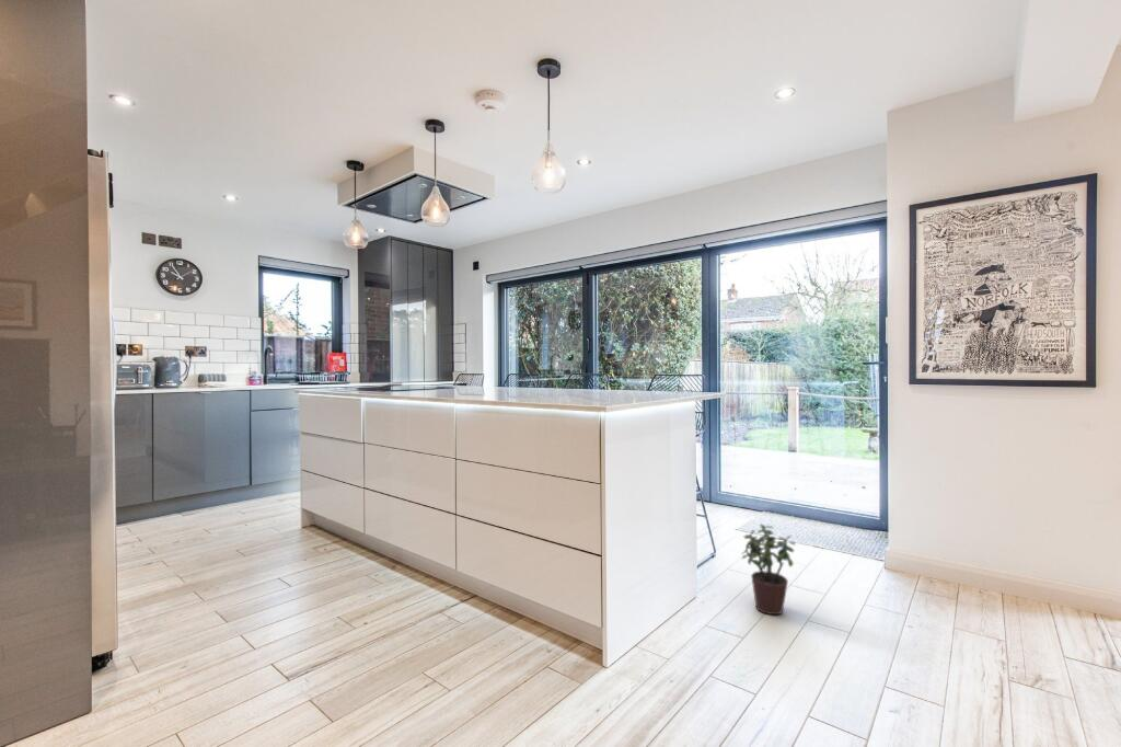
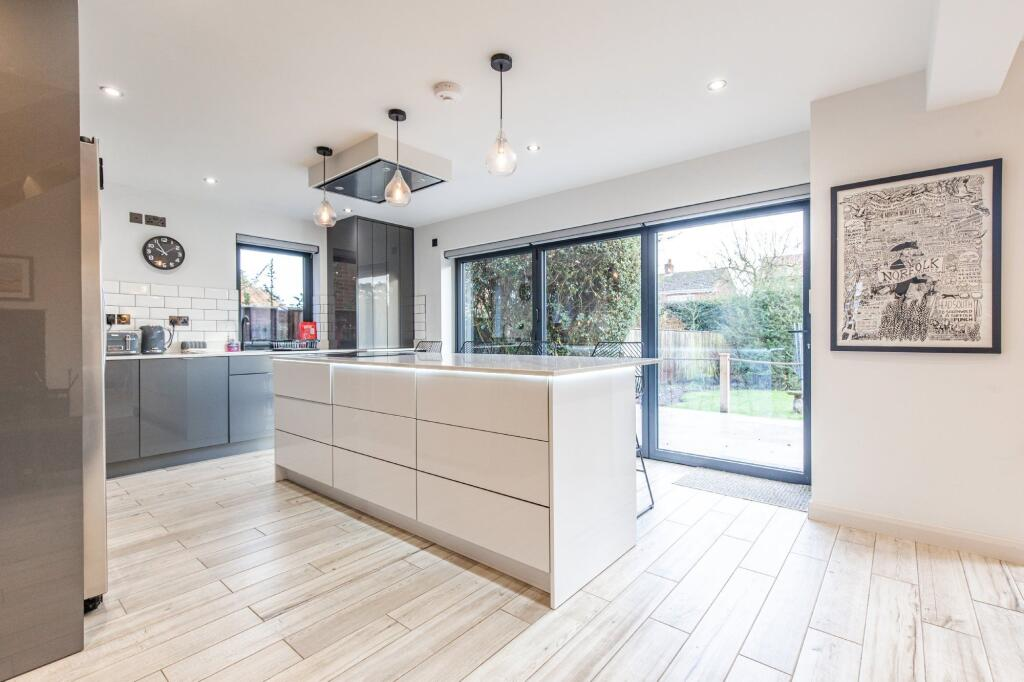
- potted plant (771, 570)
